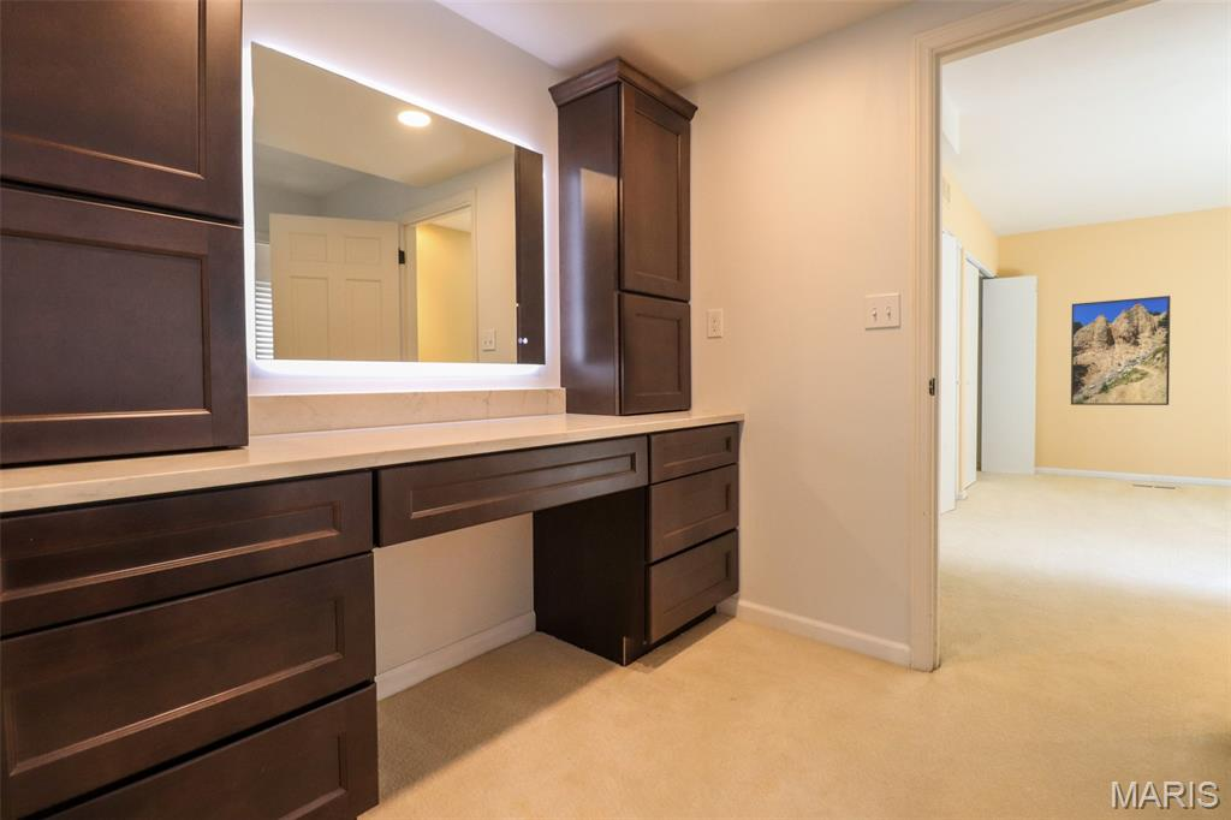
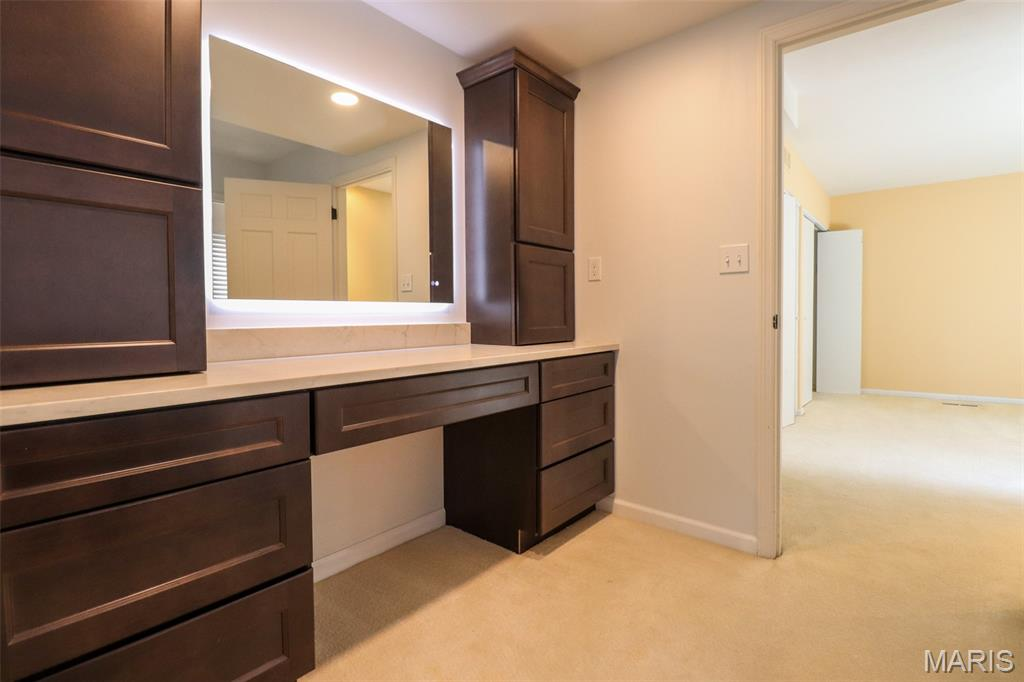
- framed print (1118, 352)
